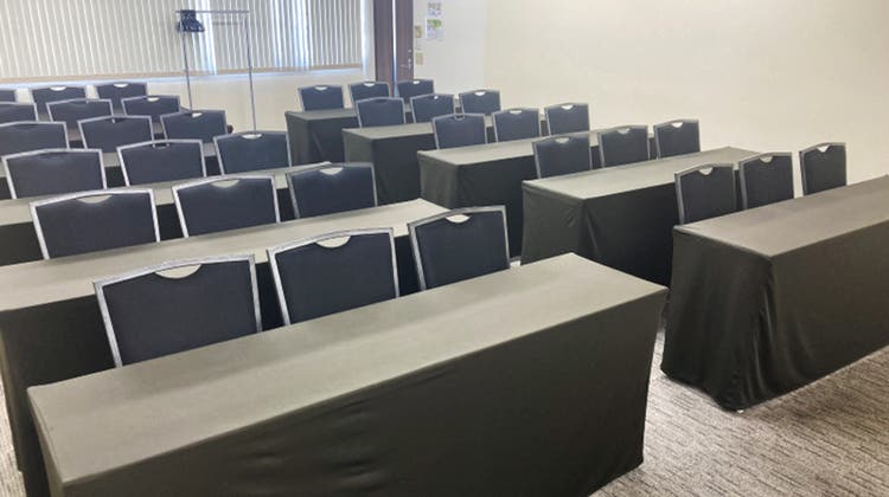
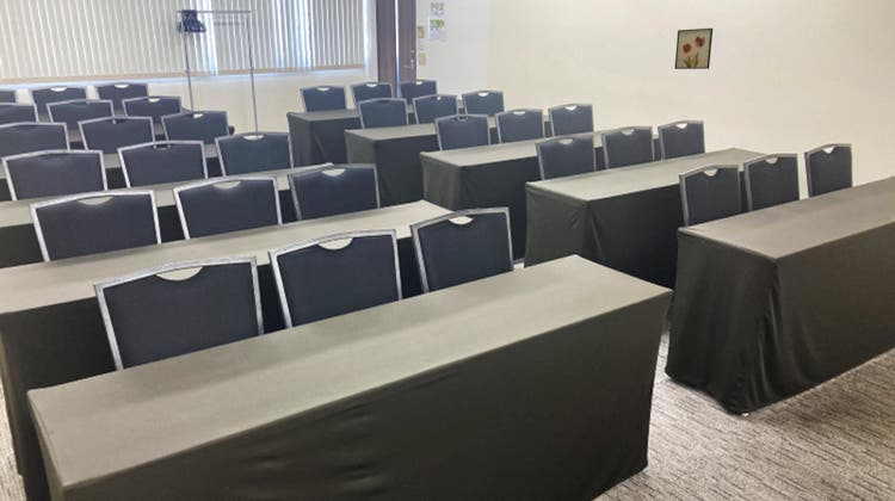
+ wall art (693, 49)
